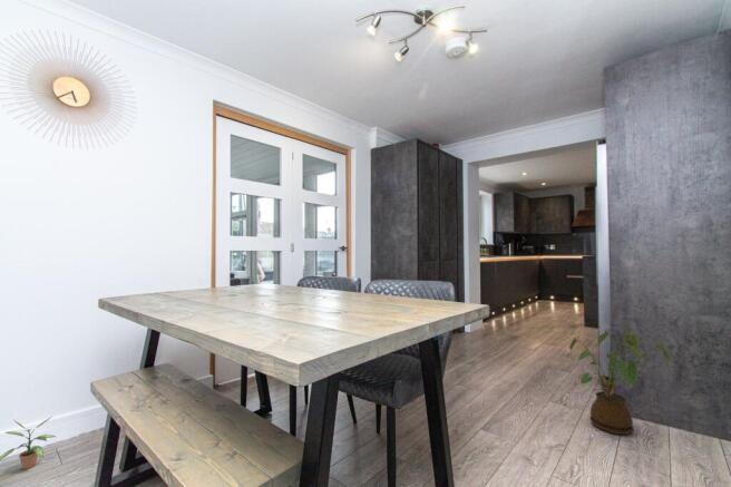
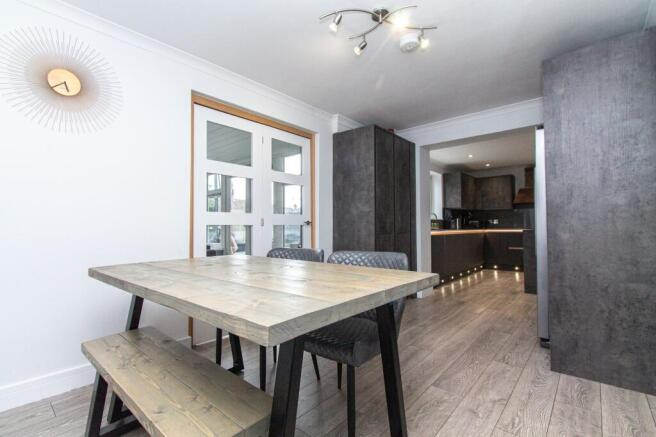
- house plant (616, 380)
- potted plant (27, 438)
